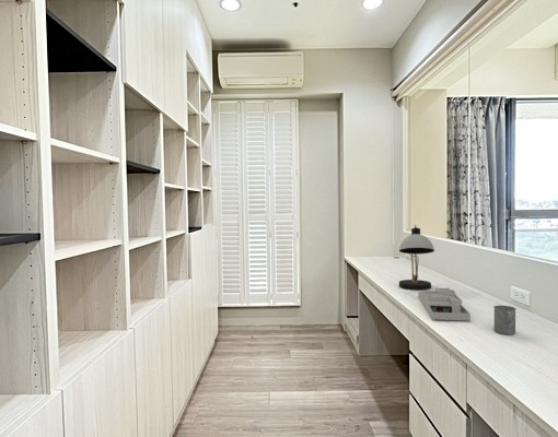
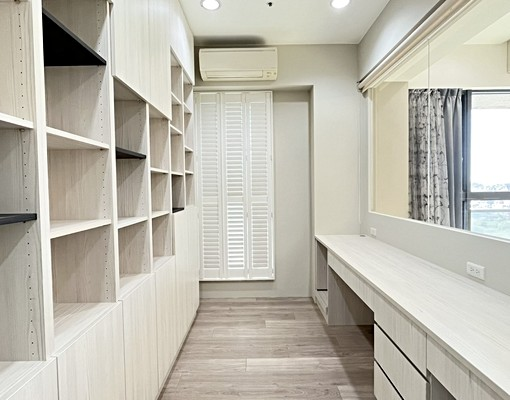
- mug (505, 320)
- desk lamp (415, 256)
- desk organizer (441, 299)
